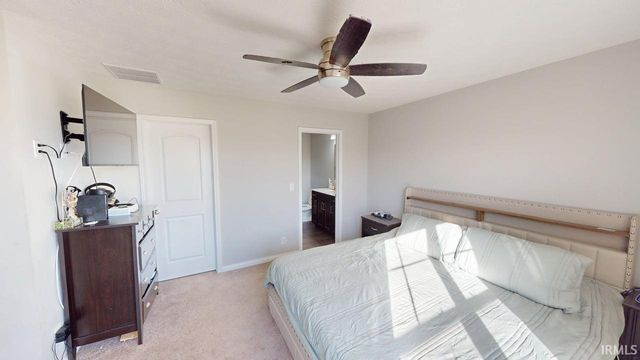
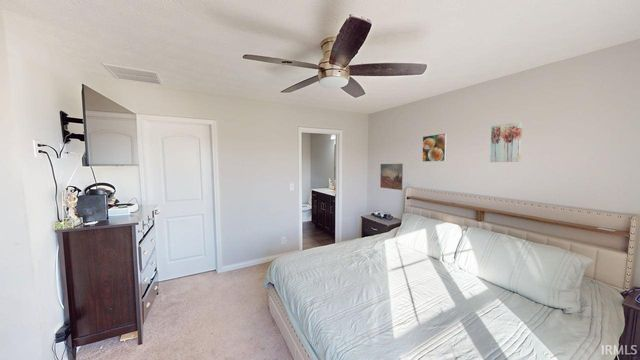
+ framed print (434, 148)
+ wall art (390, 176)
+ wall art (505, 143)
